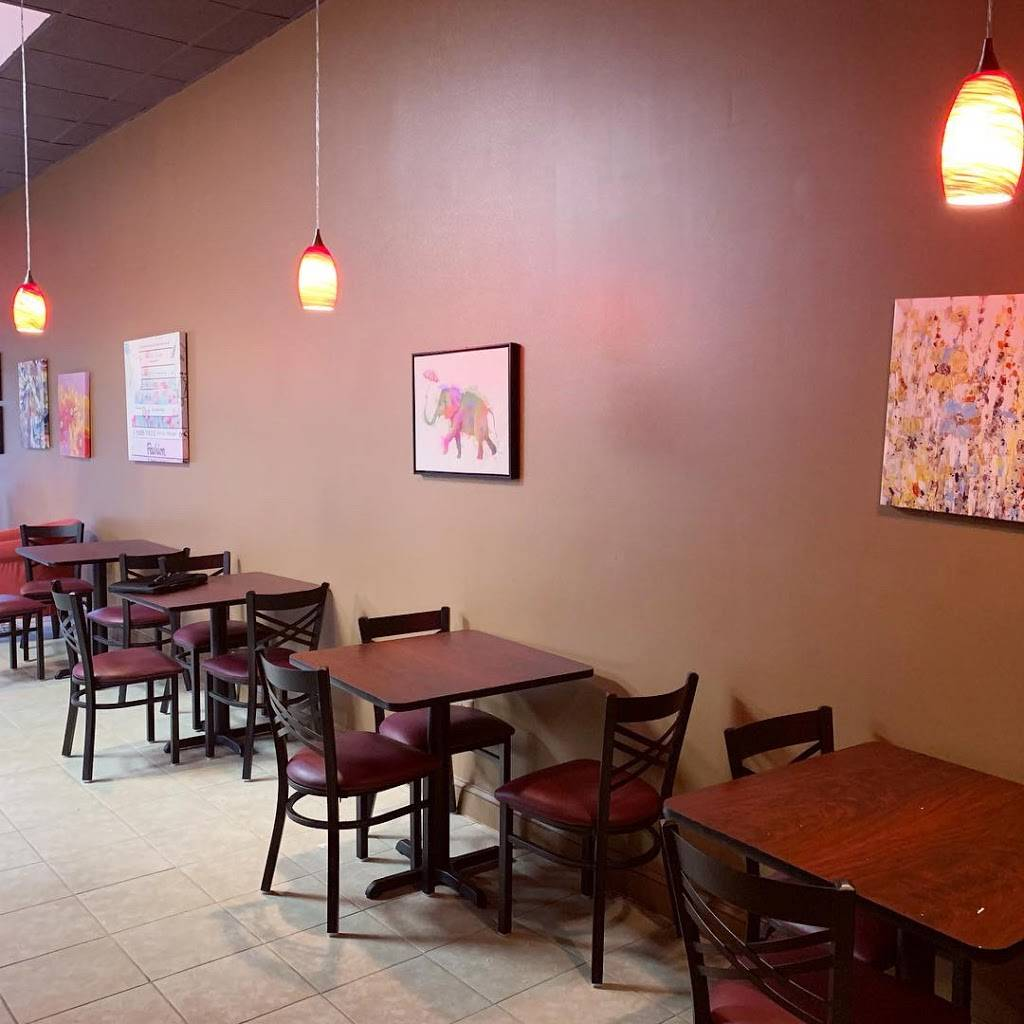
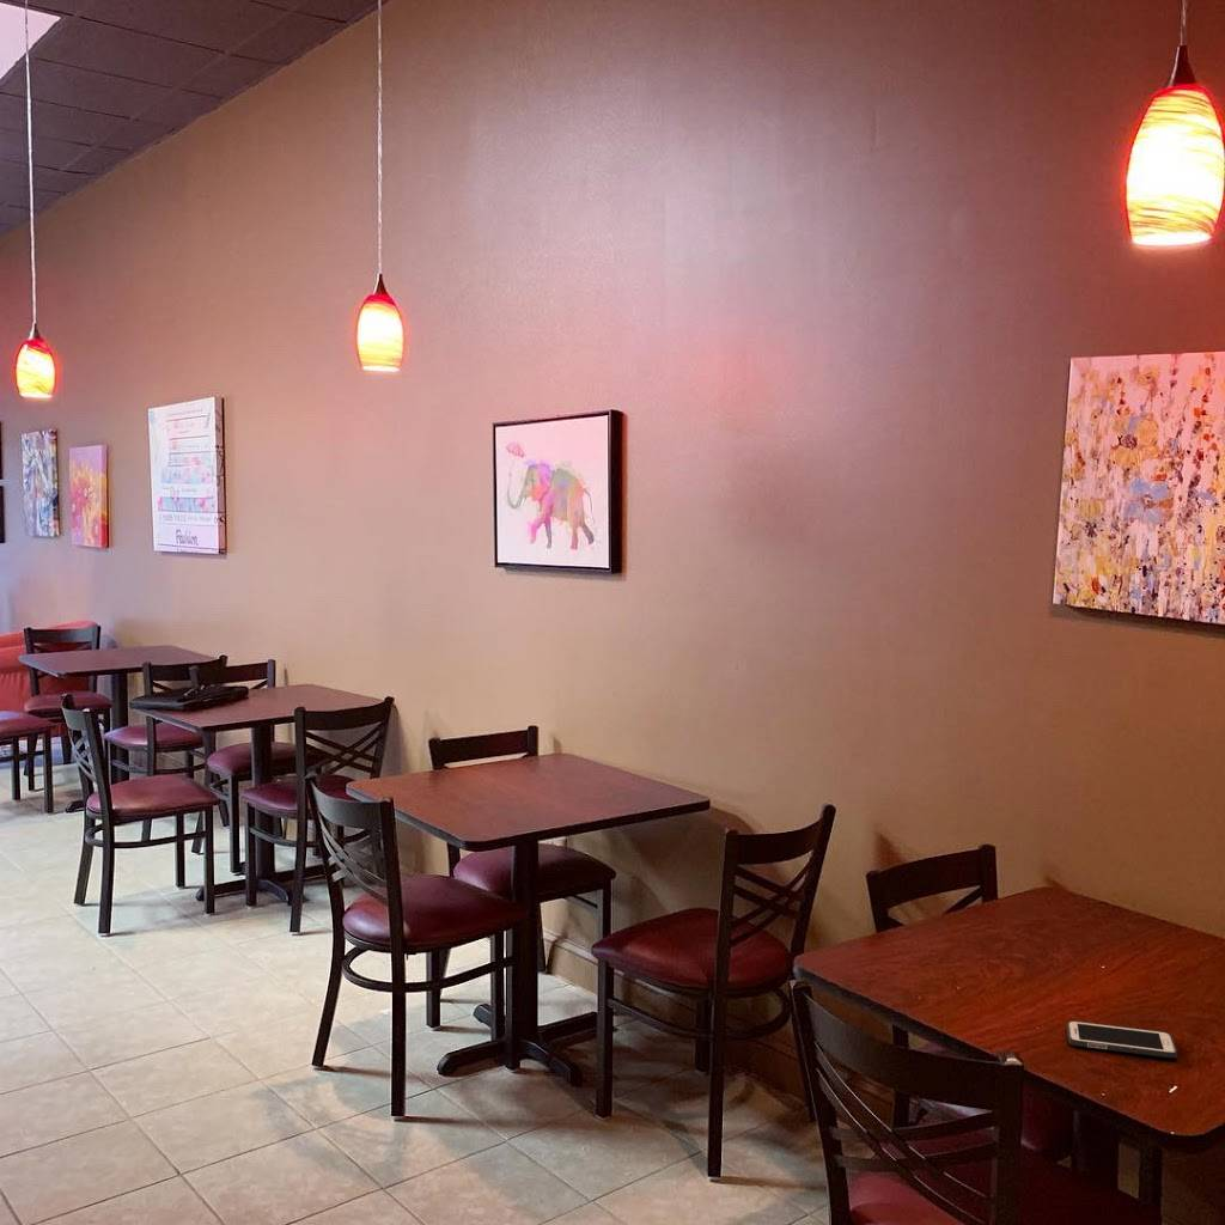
+ cell phone (1120, 1038)
